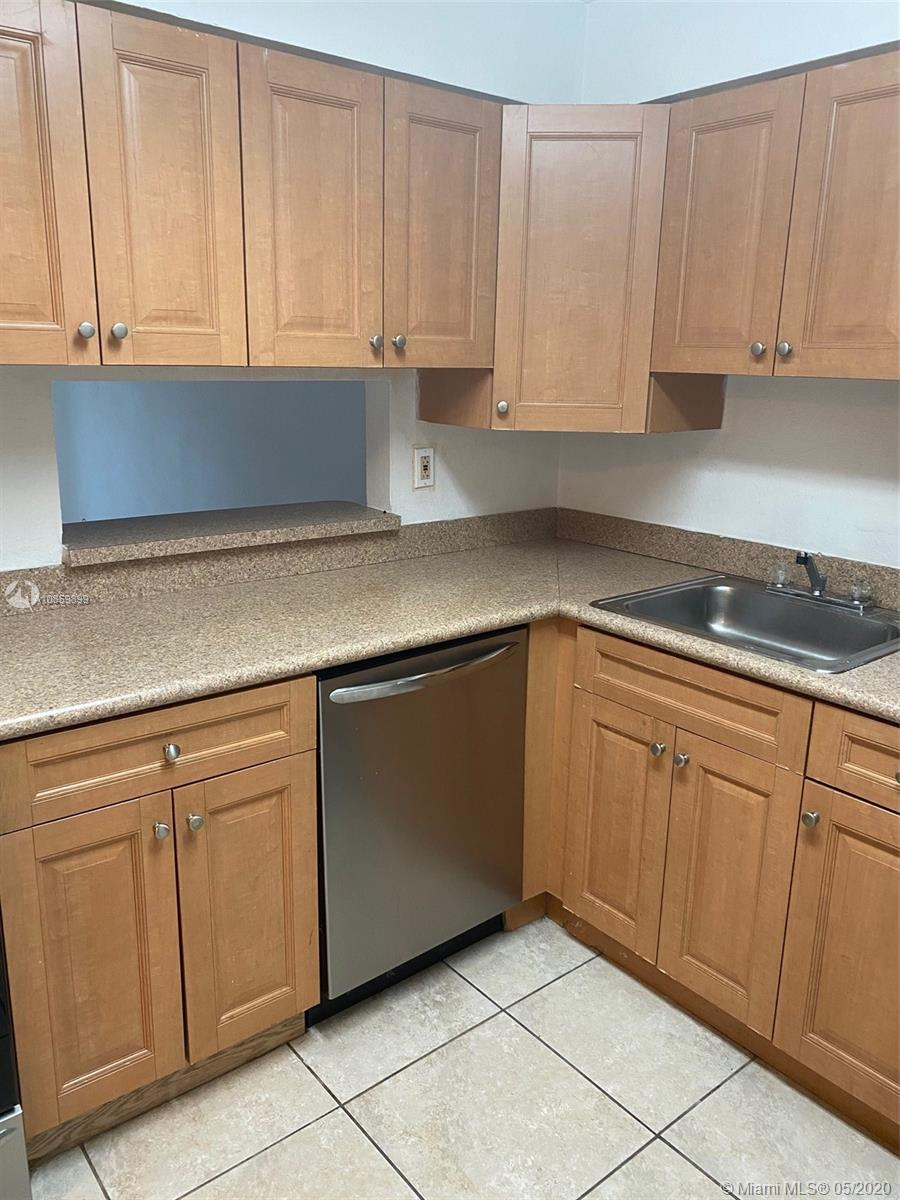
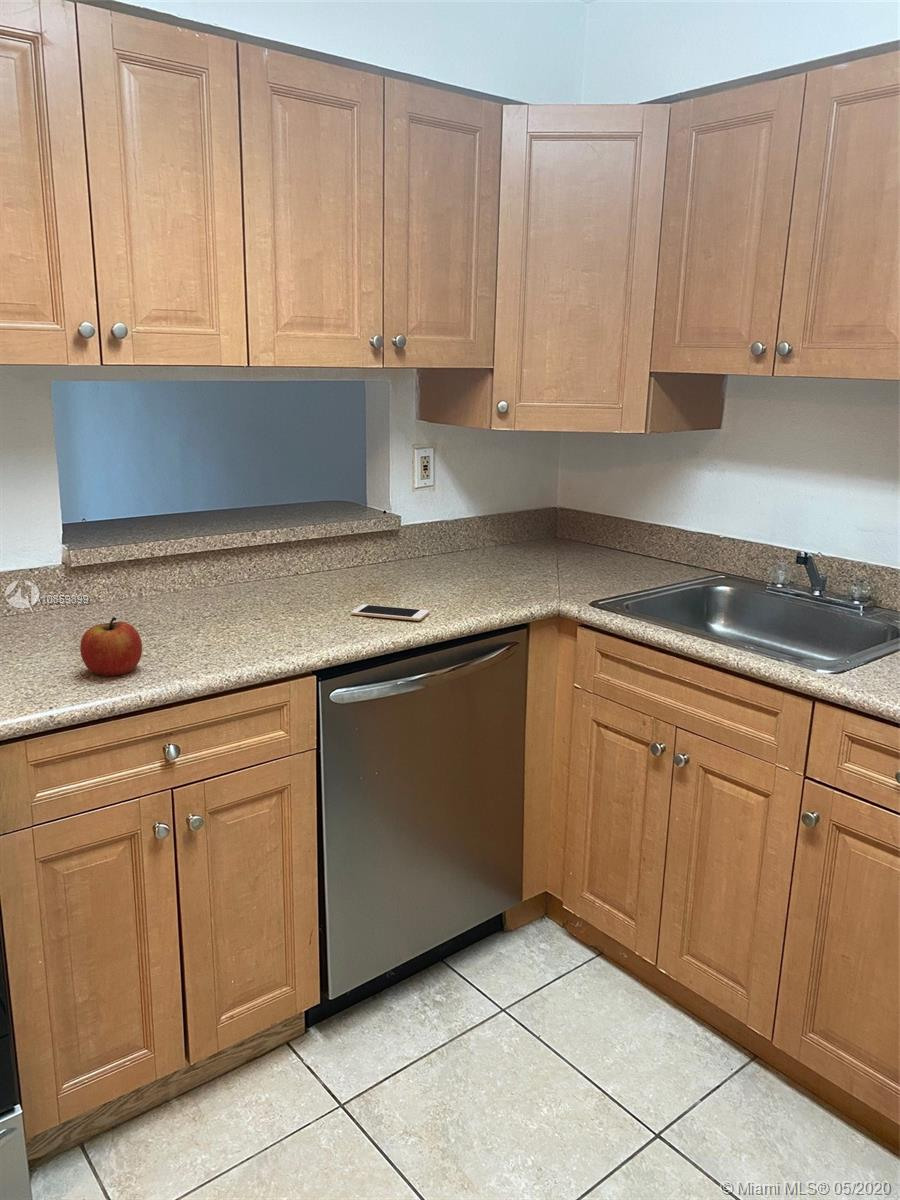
+ cell phone (390, 612)
+ apple (111, 646)
